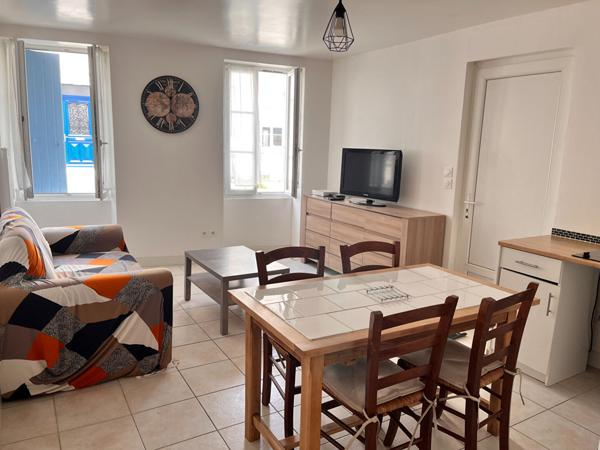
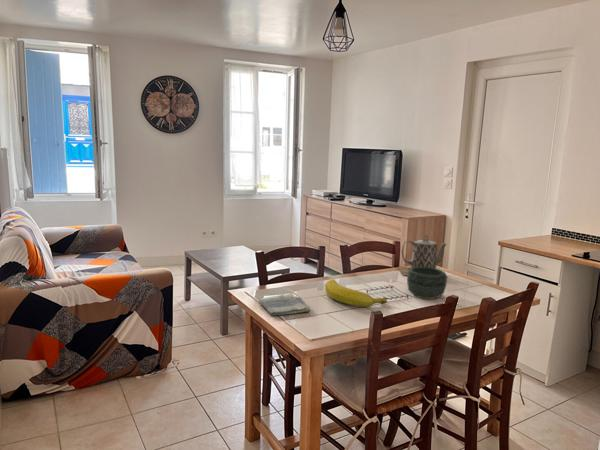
+ dish towel (284, 303)
+ teapot (423, 253)
+ banana (348, 290)
+ bowl (426, 283)
